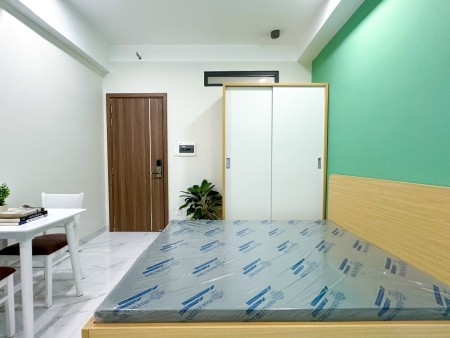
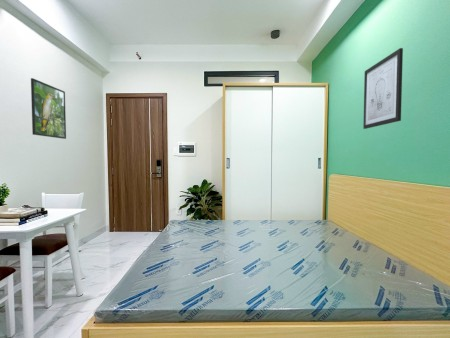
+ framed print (50, 111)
+ wall art (380, 93)
